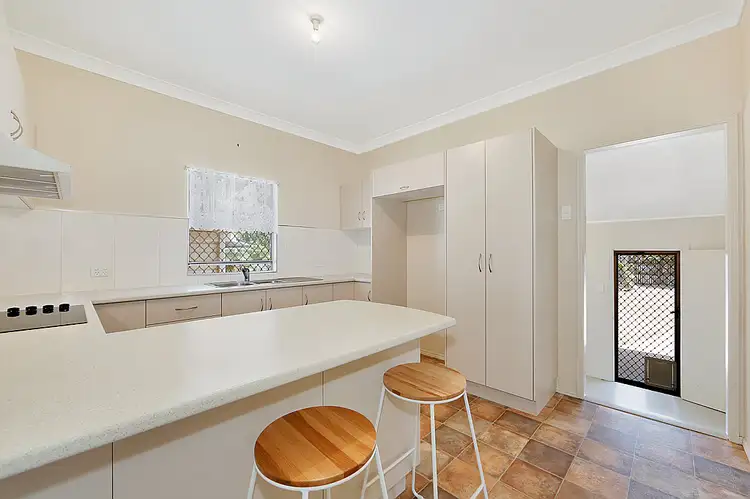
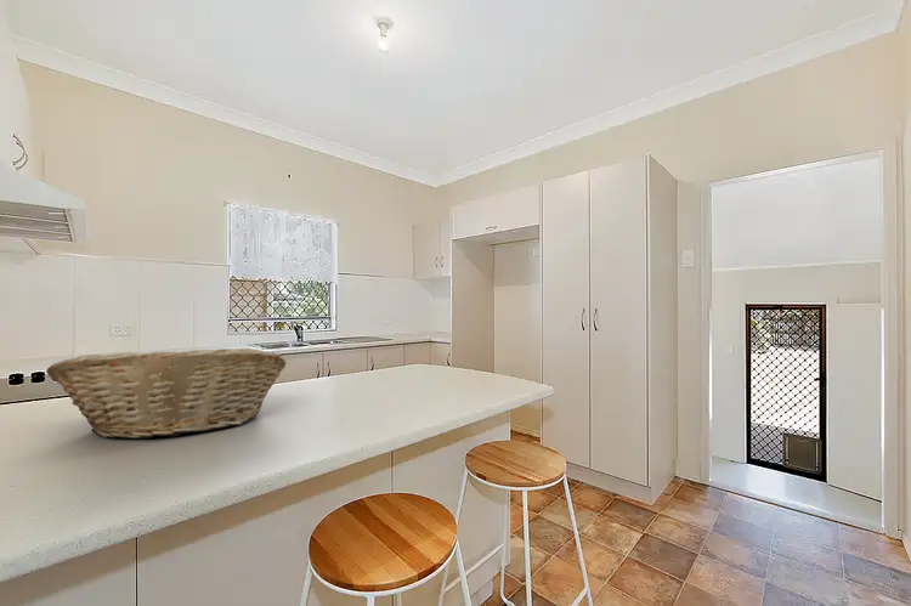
+ fruit basket (181, 384)
